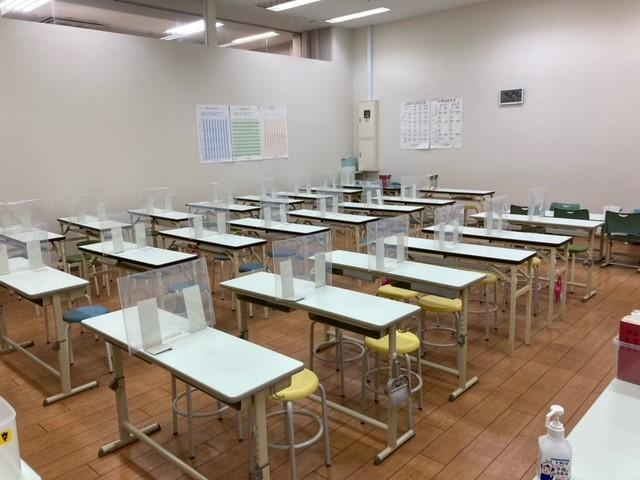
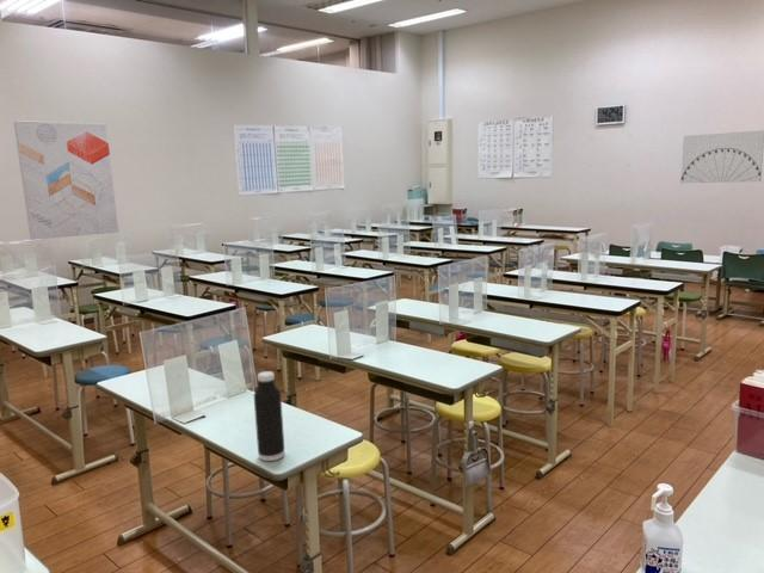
+ wall art (720, 158)
+ water bottle (269, 414)
+ wall art (69, 179)
